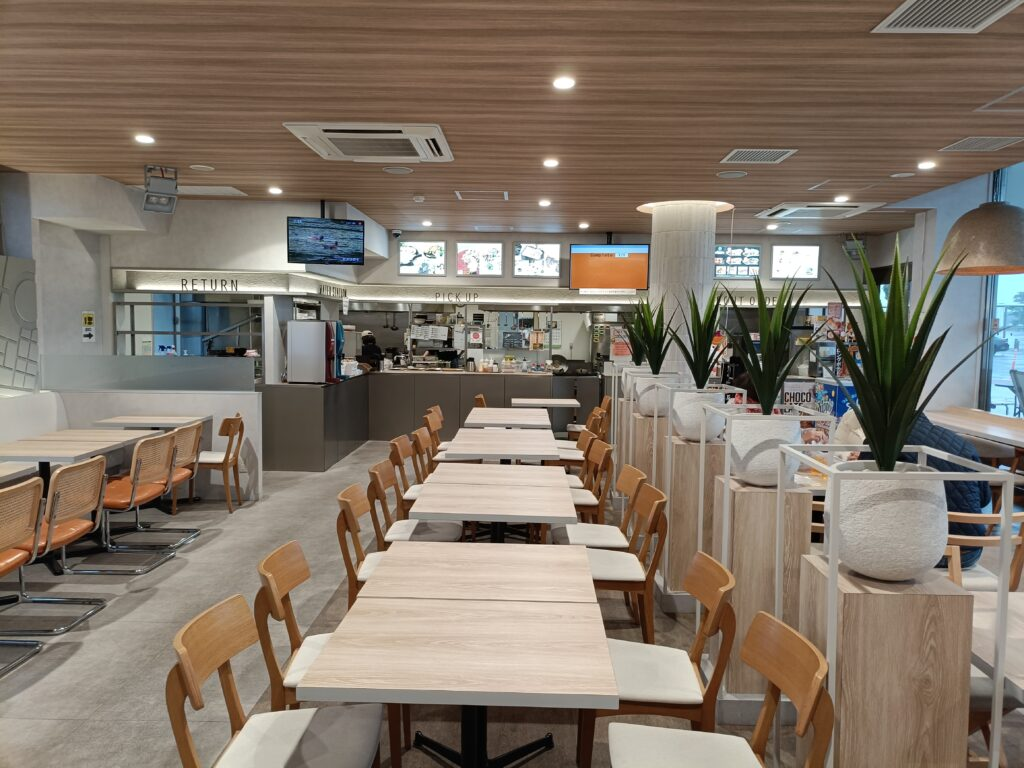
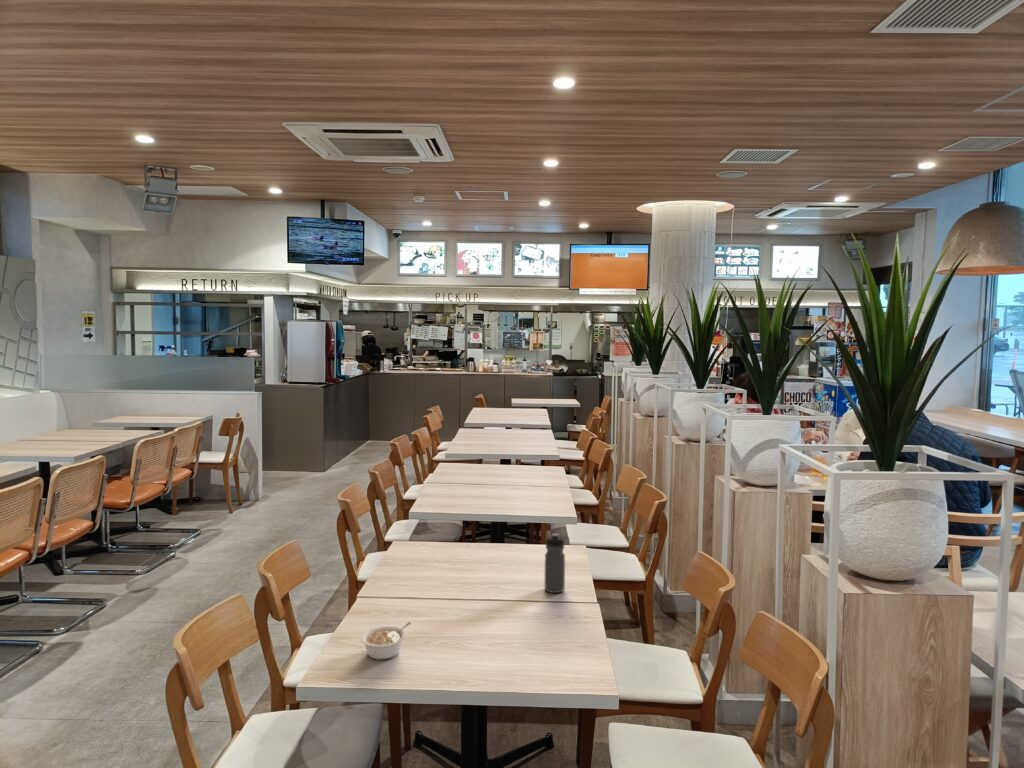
+ water bottle (554, 561)
+ legume (384, 641)
